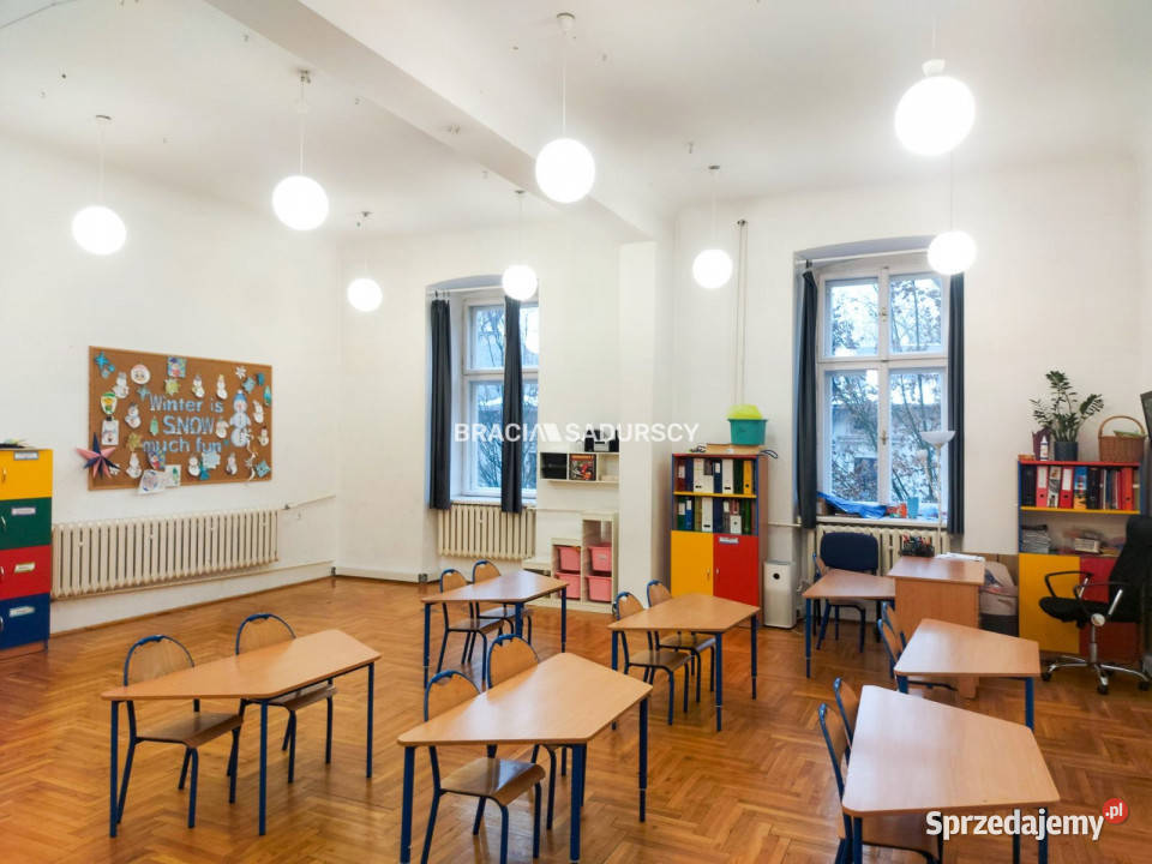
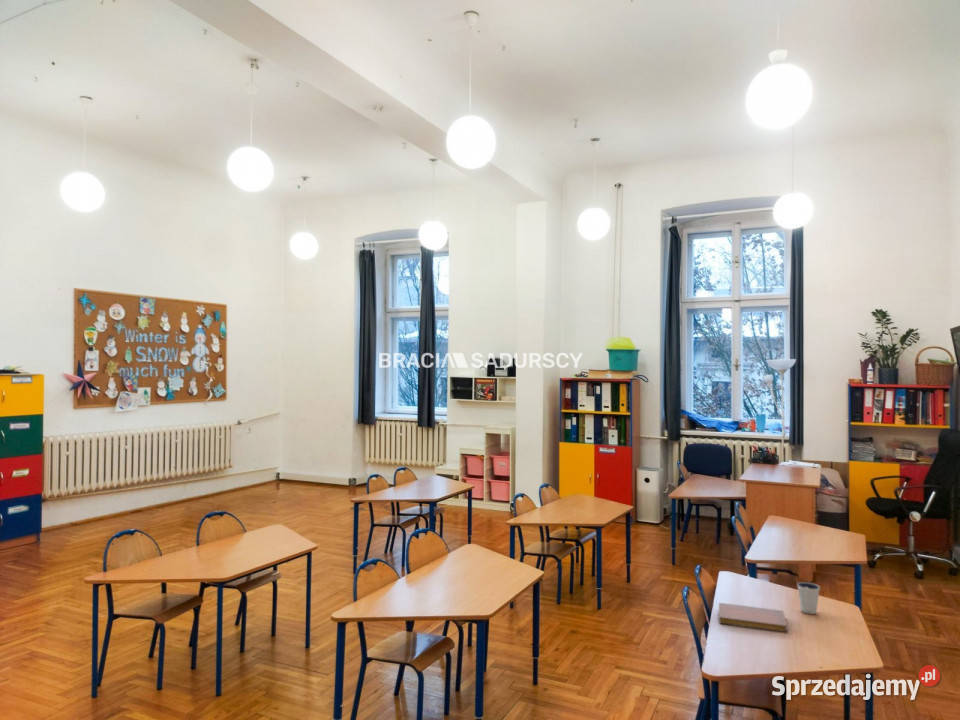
+ notebook (751, 616)
+ dixie cup (808, 598)
